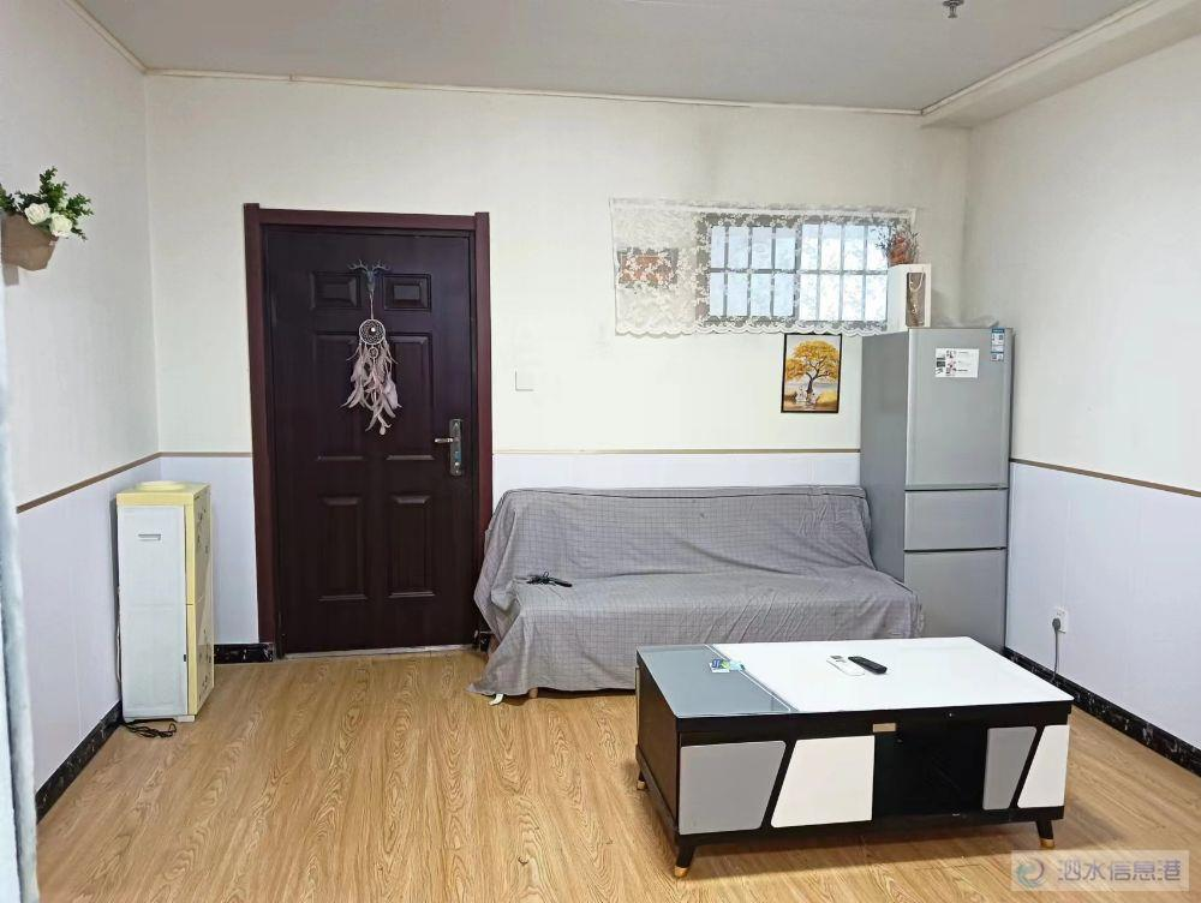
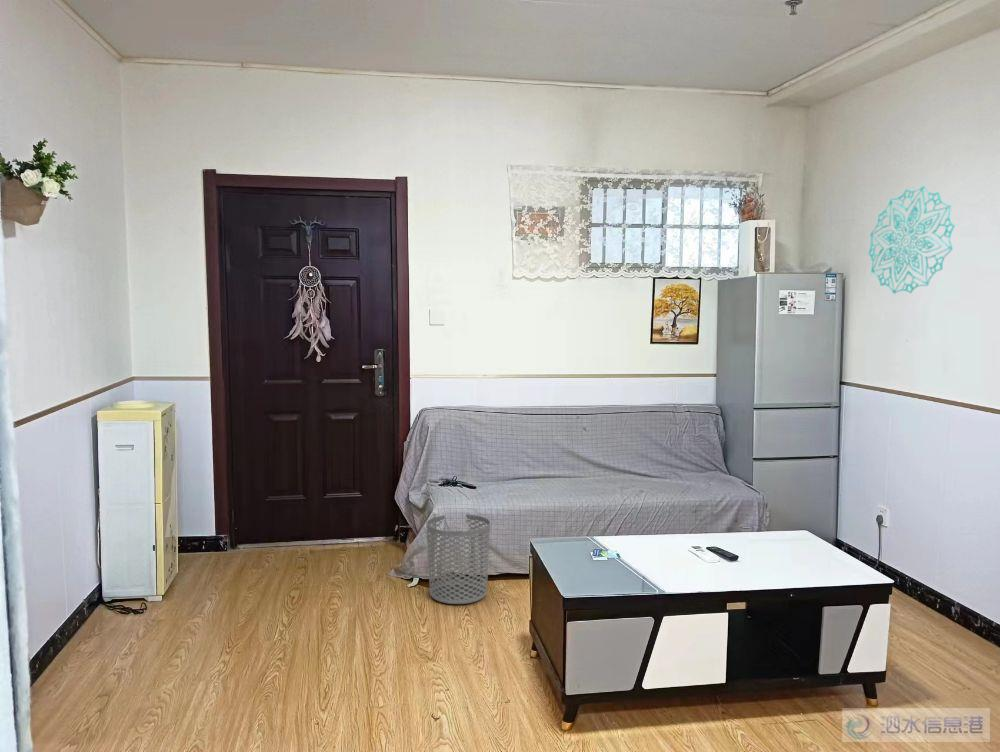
+ waste bin (458, 558)
+ wall decoration (908, 240)
